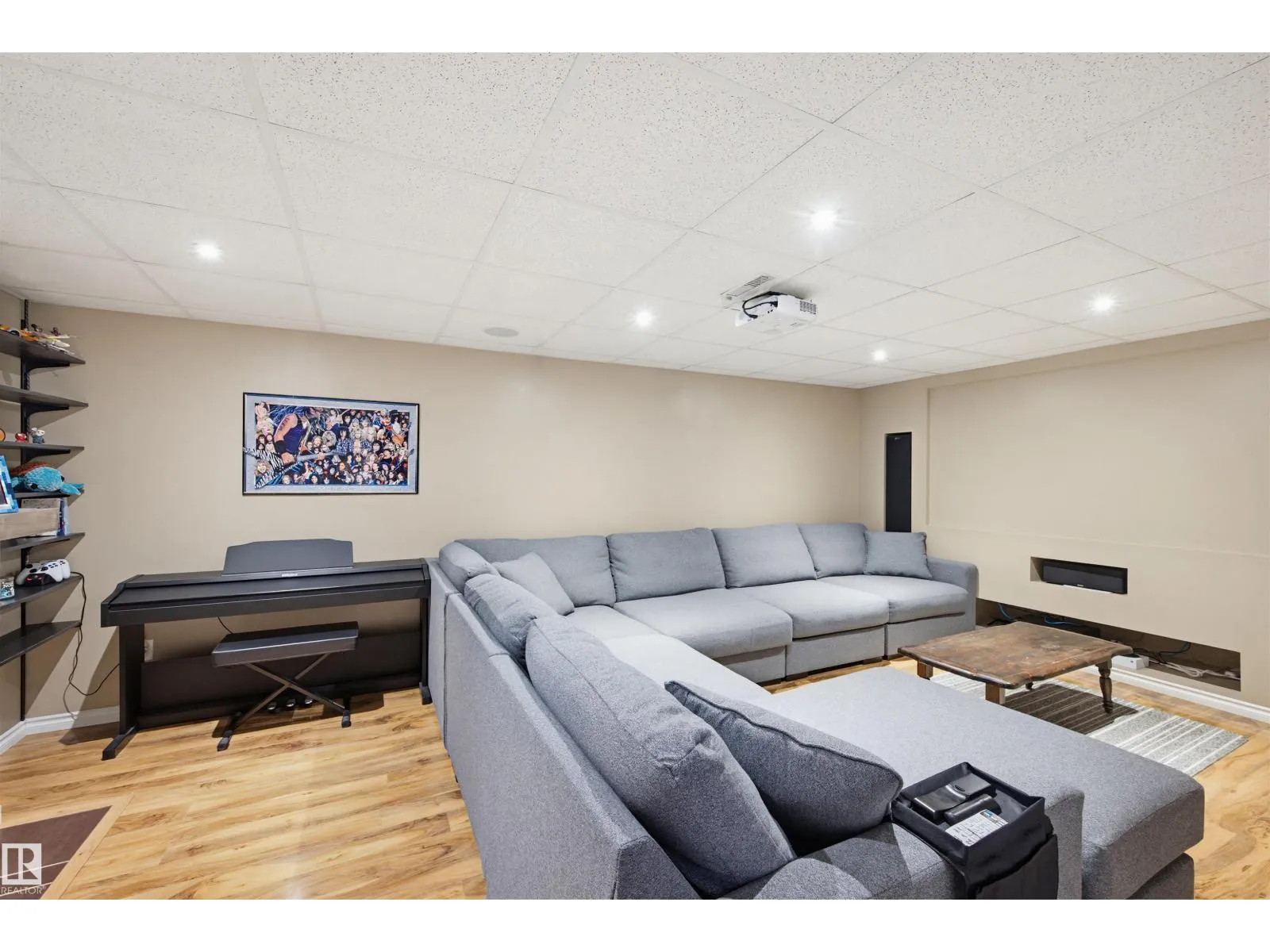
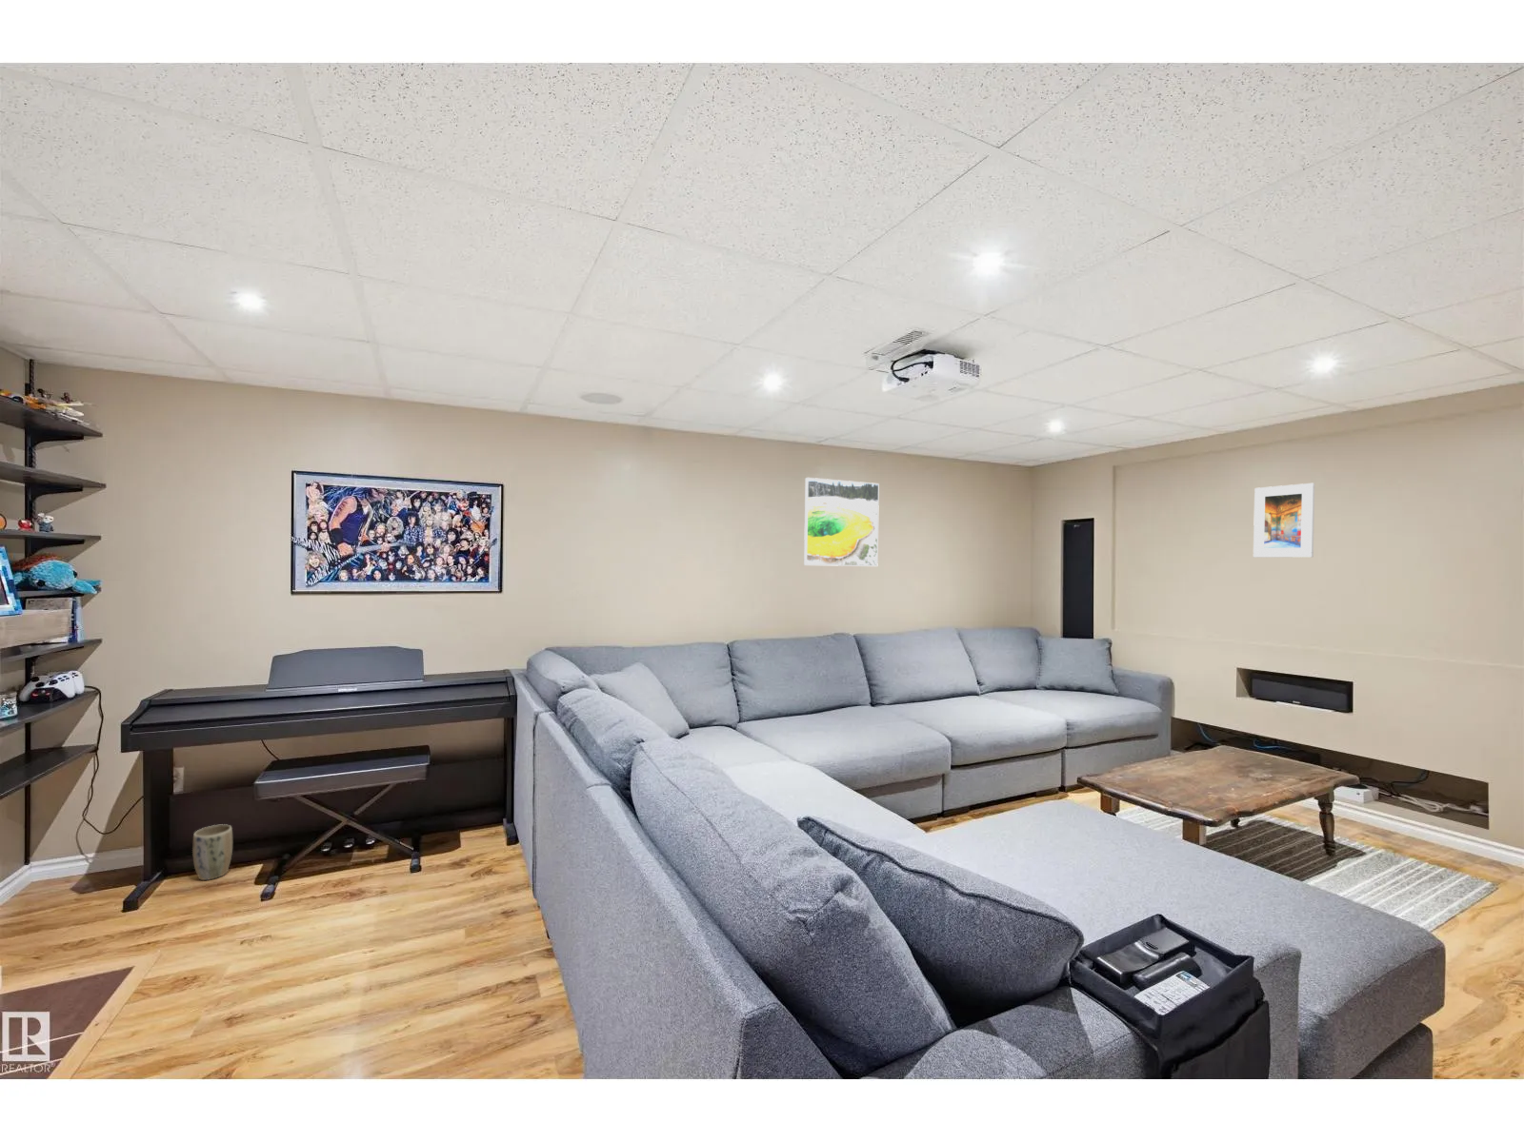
+ plant pot (212, 853)
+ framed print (842, 523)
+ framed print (1283, 522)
